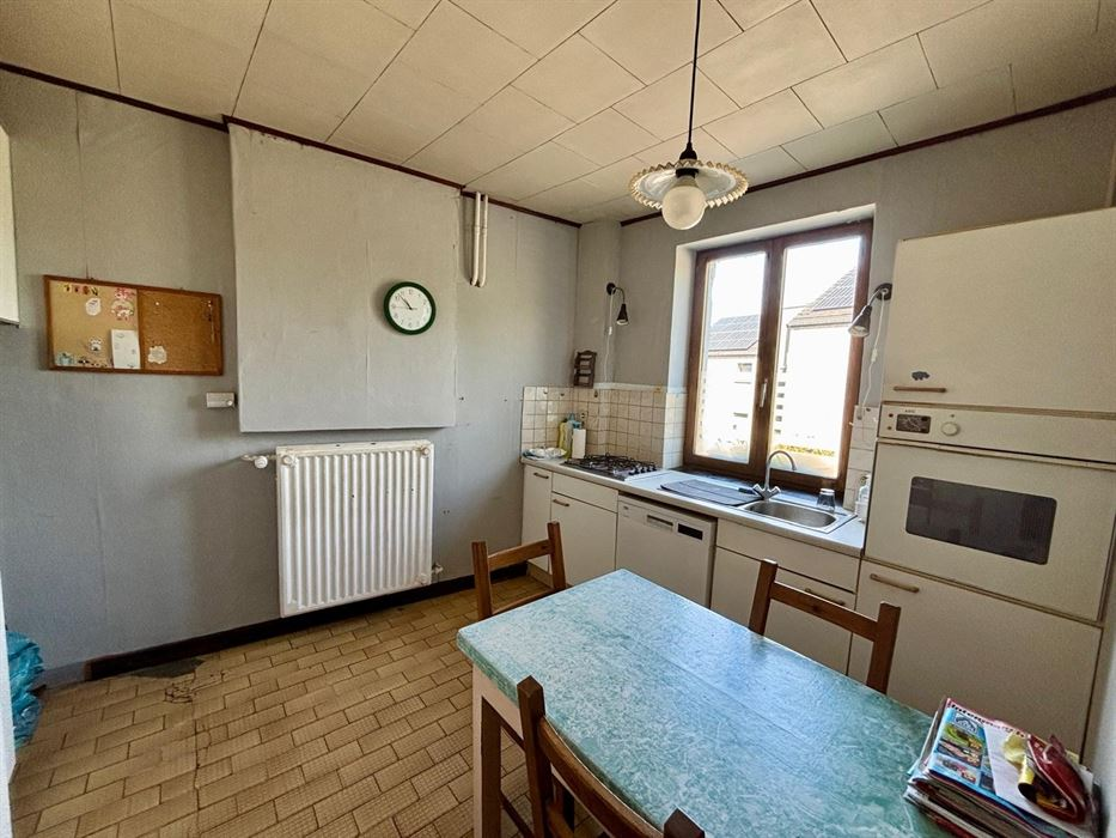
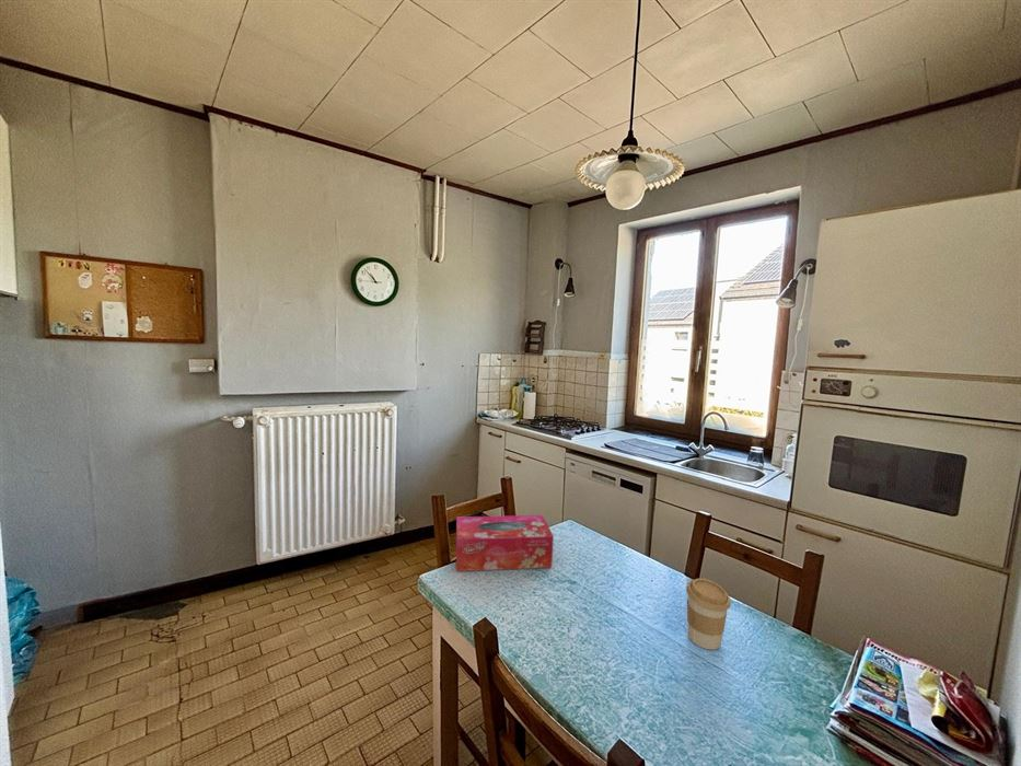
+ coffee cup (706, 612)
+ tissue box (502, 541)
